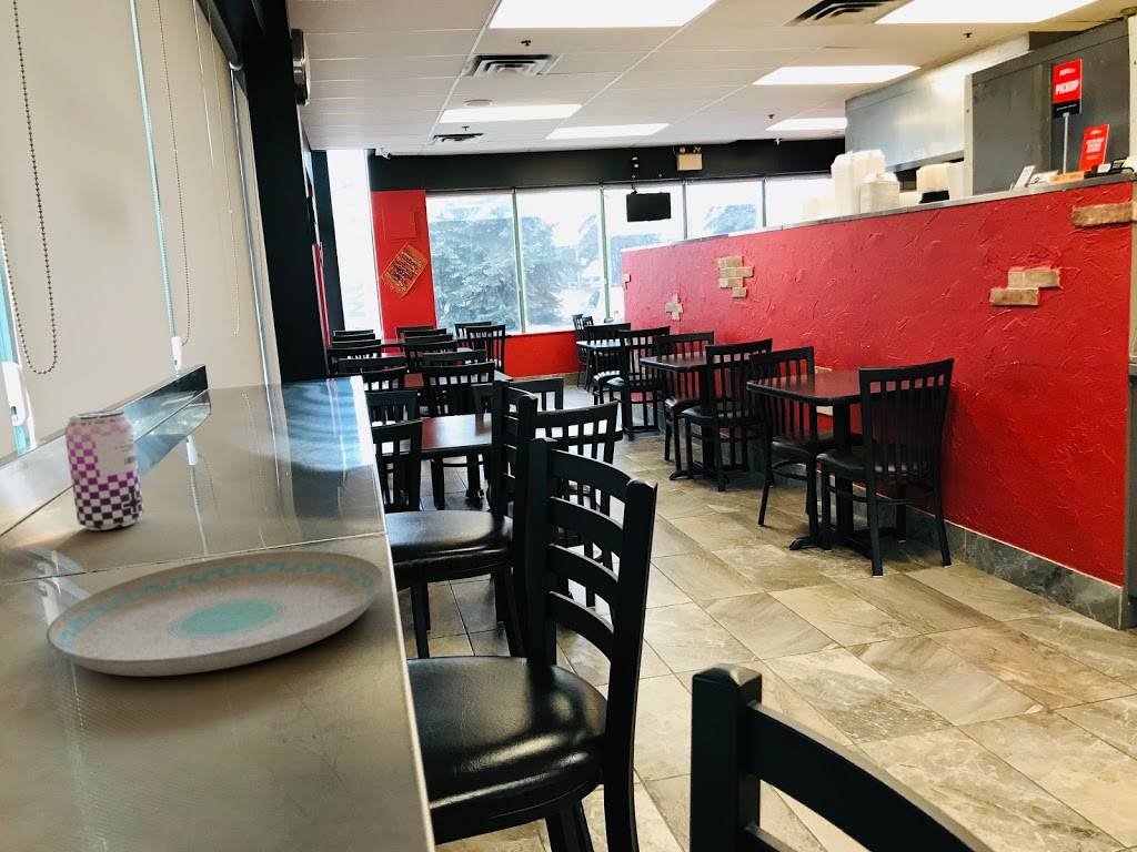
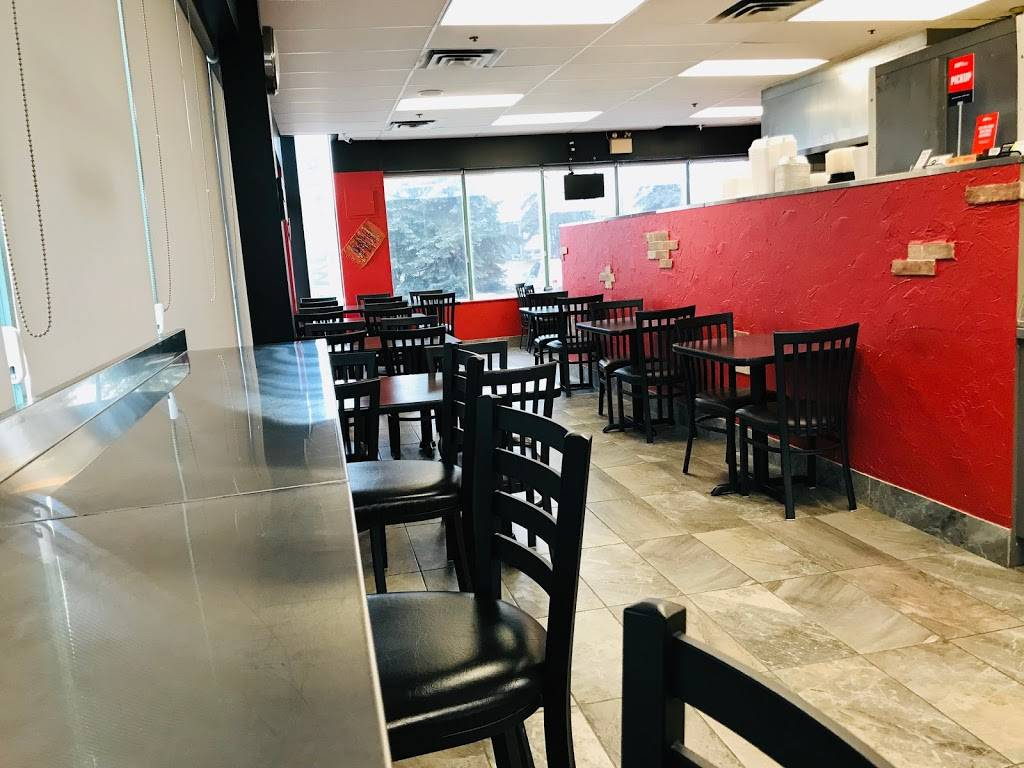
- beer can (104, 469)
- plate (228, 608)
